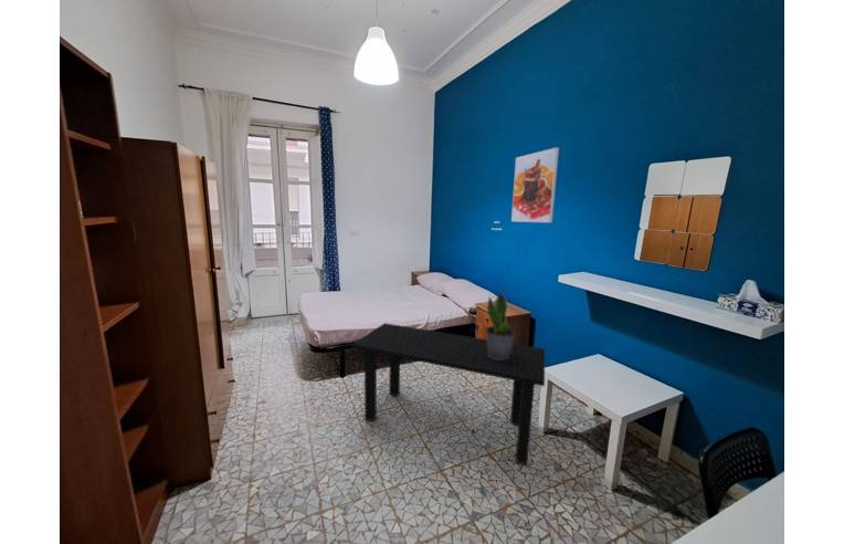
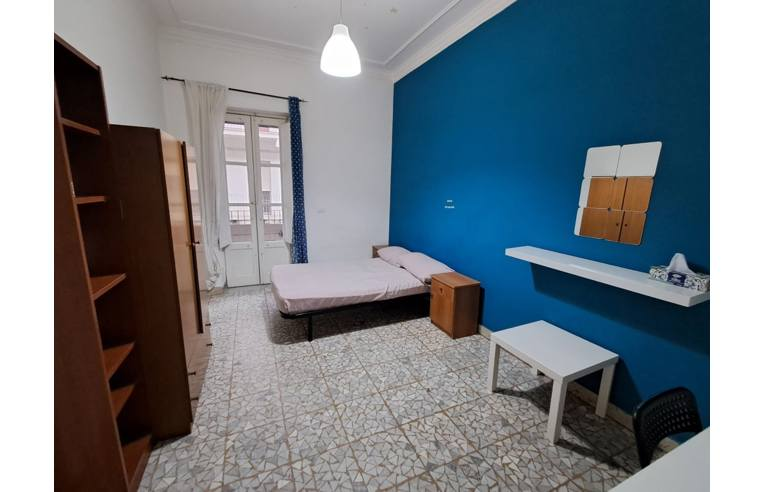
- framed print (532, 188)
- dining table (451, 367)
- potted plant (500, 325)
